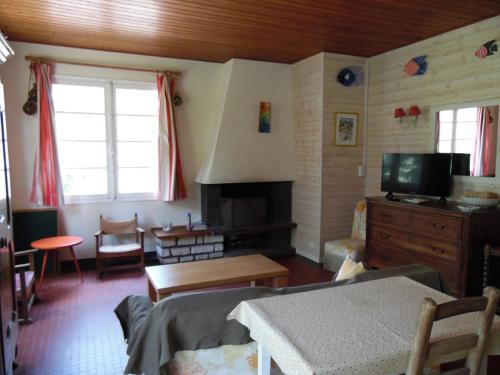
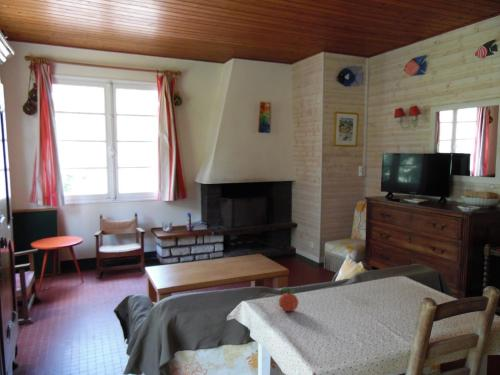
+ apple (288, 299)
